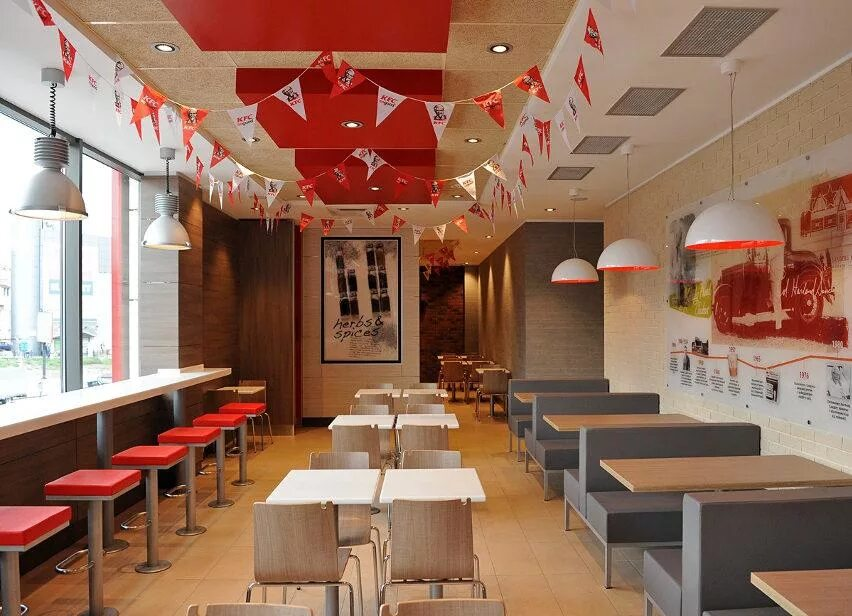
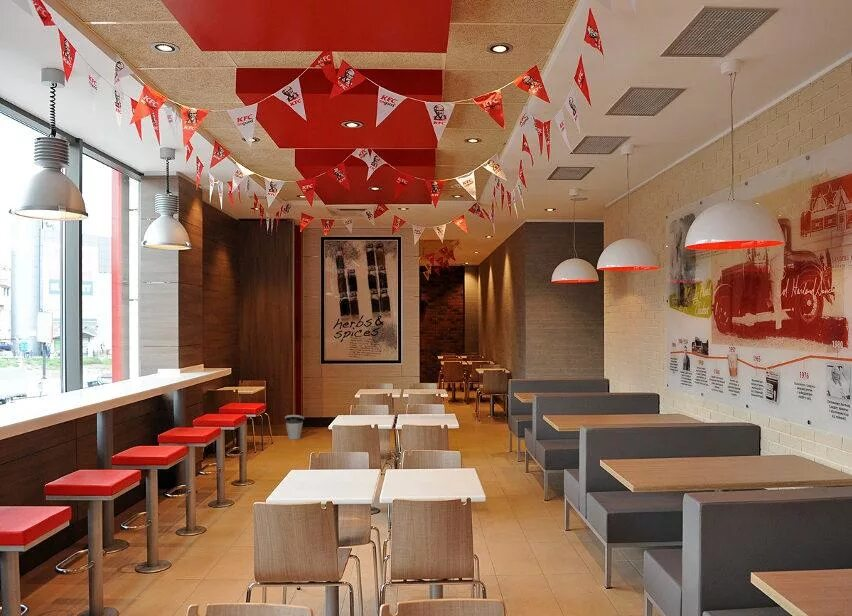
+ trash can (294, 425)
